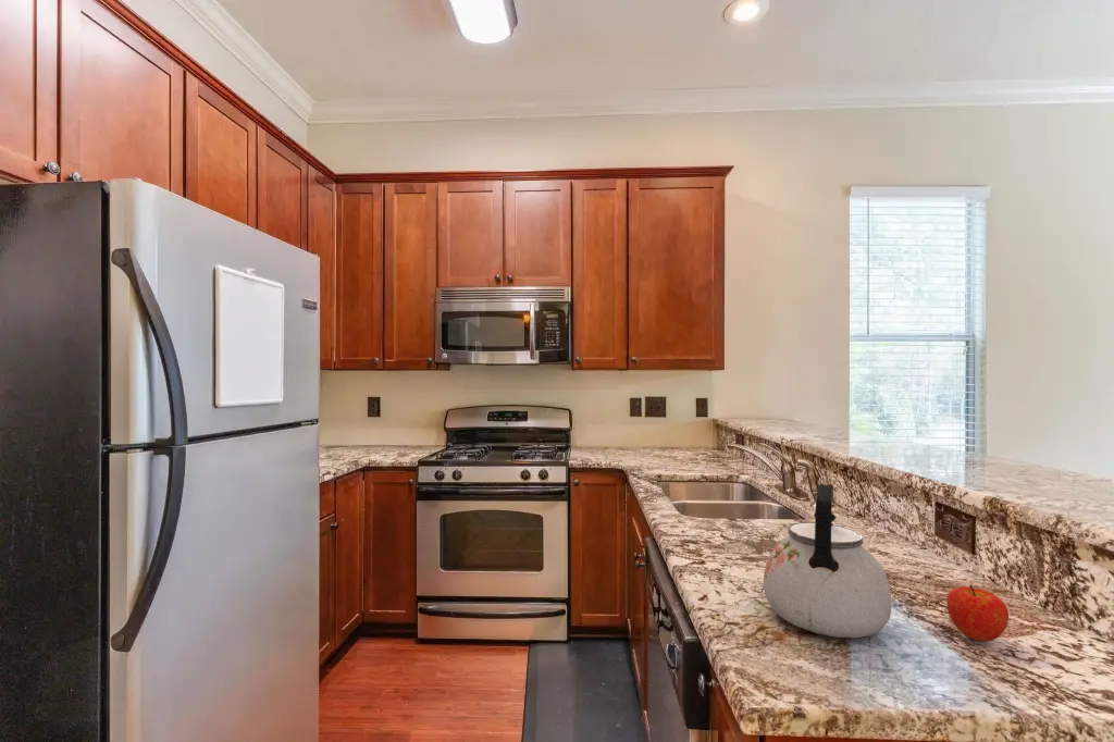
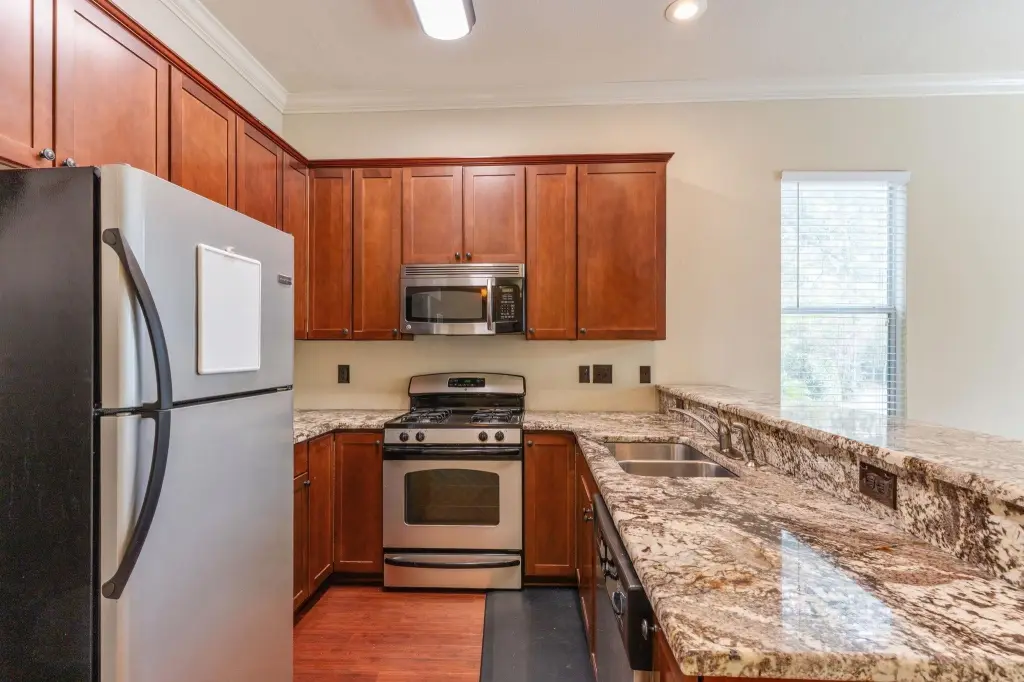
- fruit (976, 611)
- kettle (824, 552)
